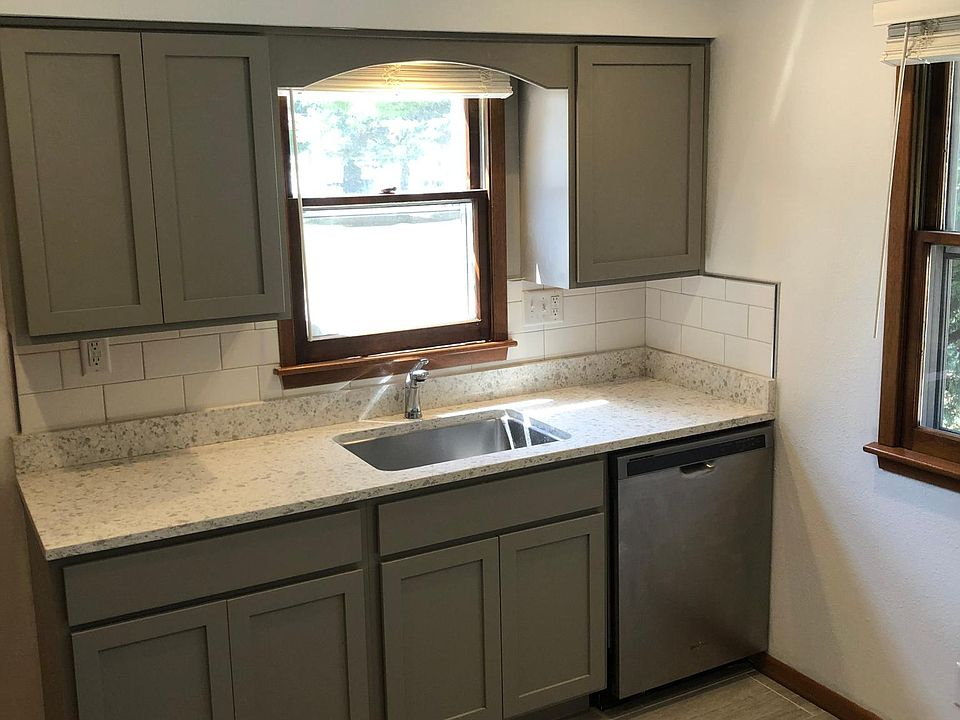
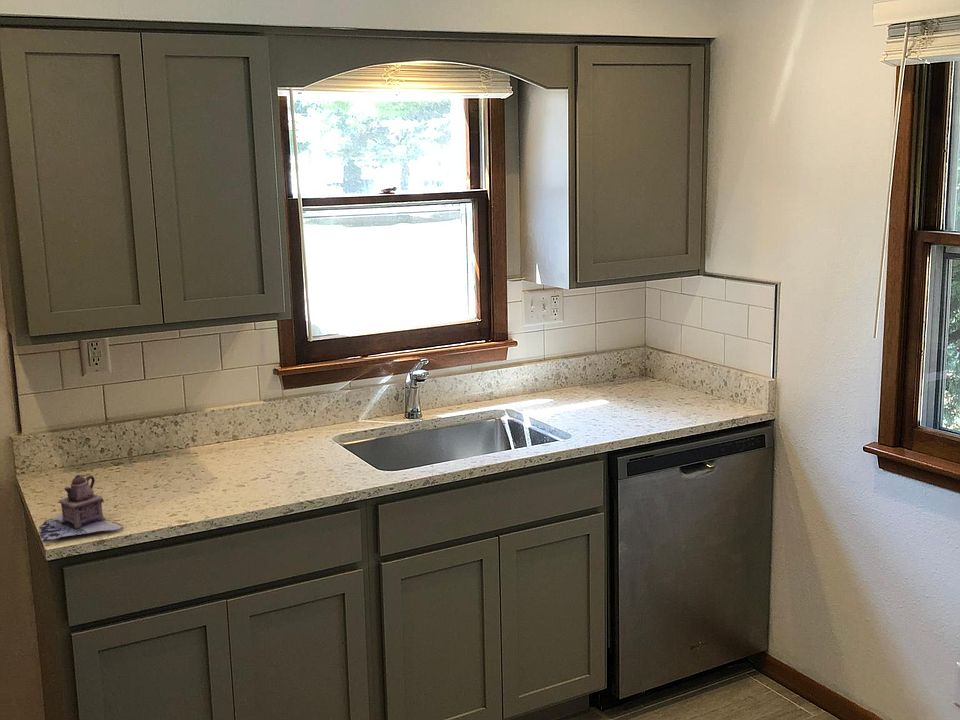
+ teapot (77, 500)
